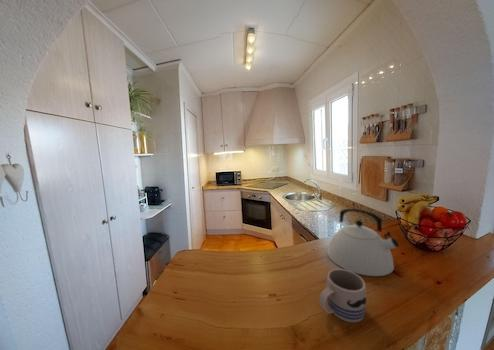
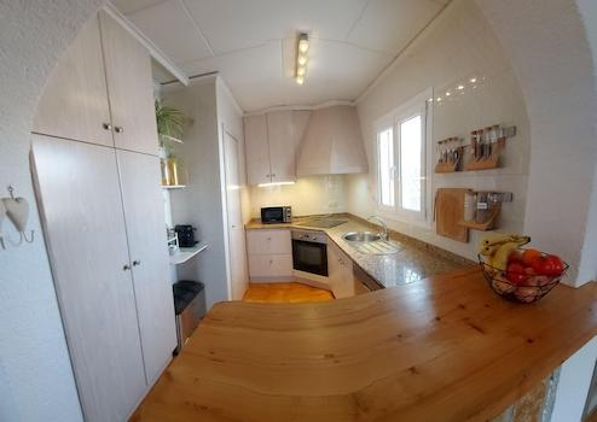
- kettle (360, 234)
- mug (340, 295)
